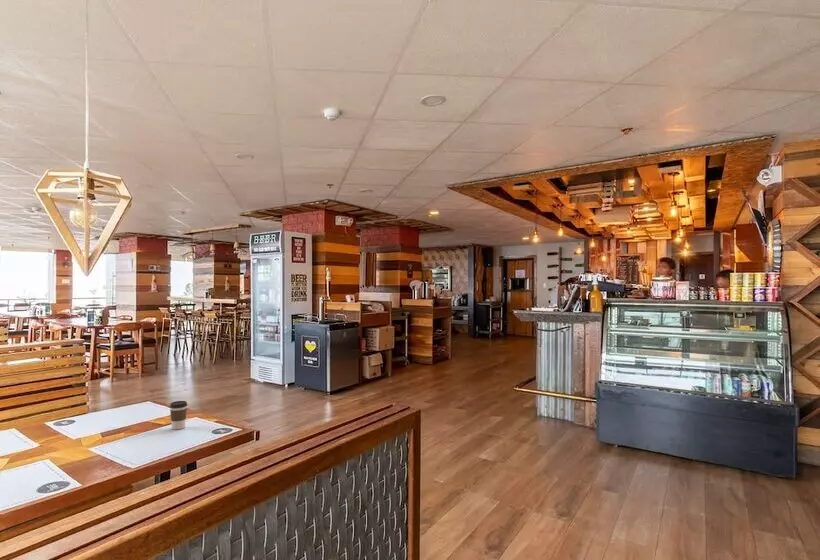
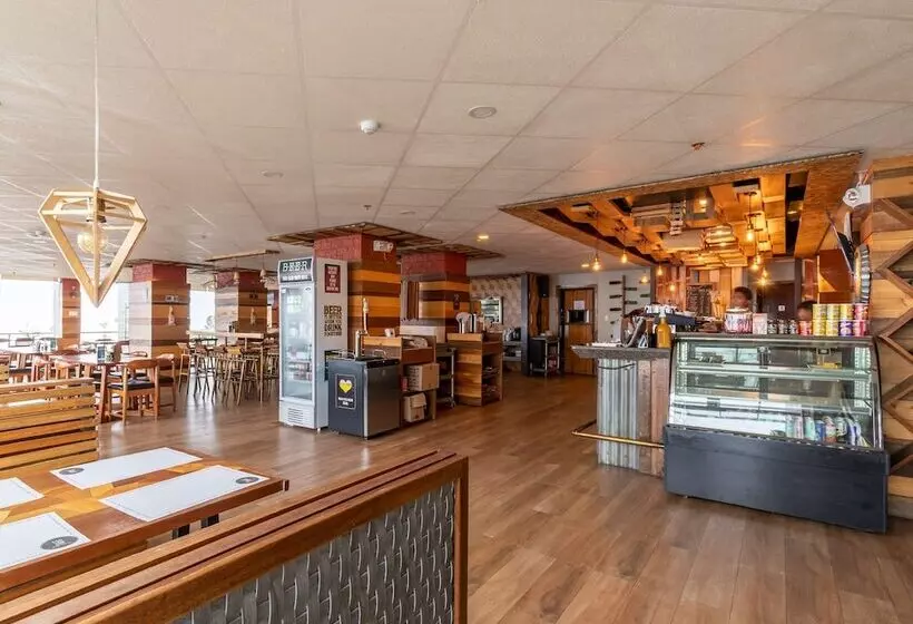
- coffee cup (178, 415)
